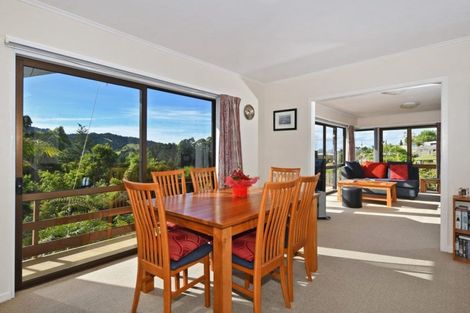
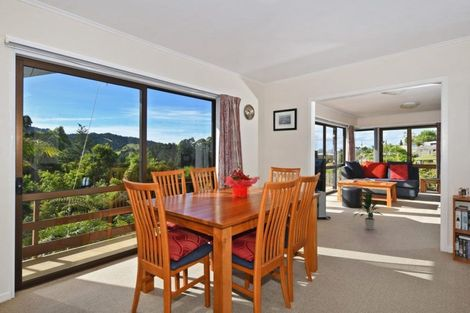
+ indoor plant (368, 210)
